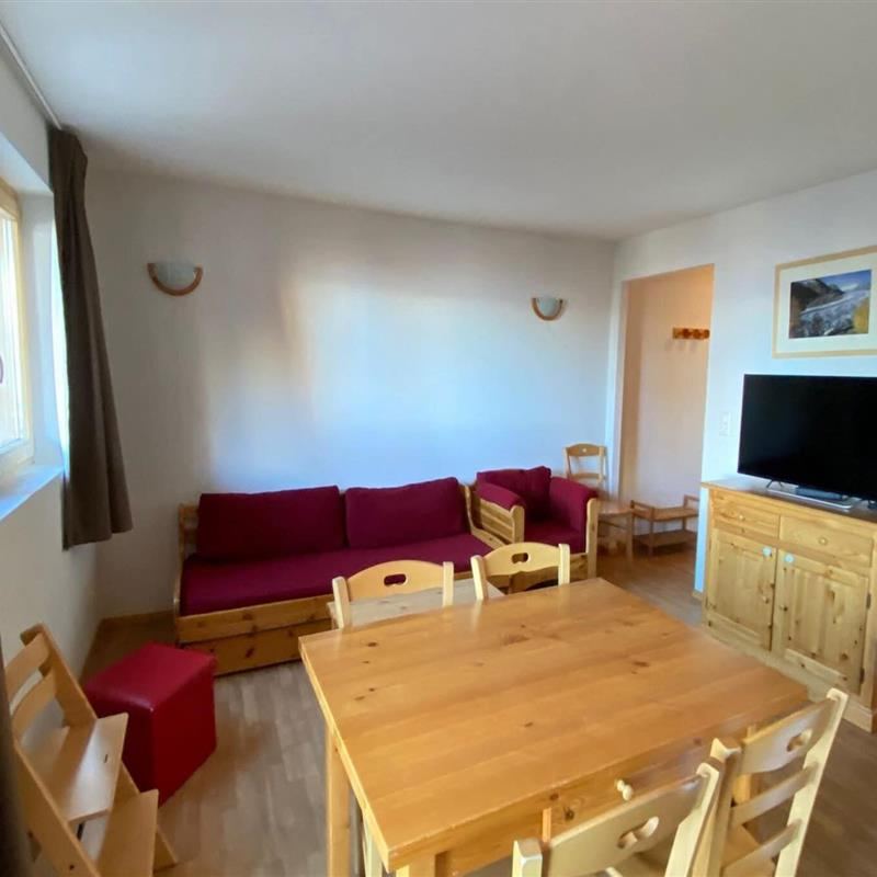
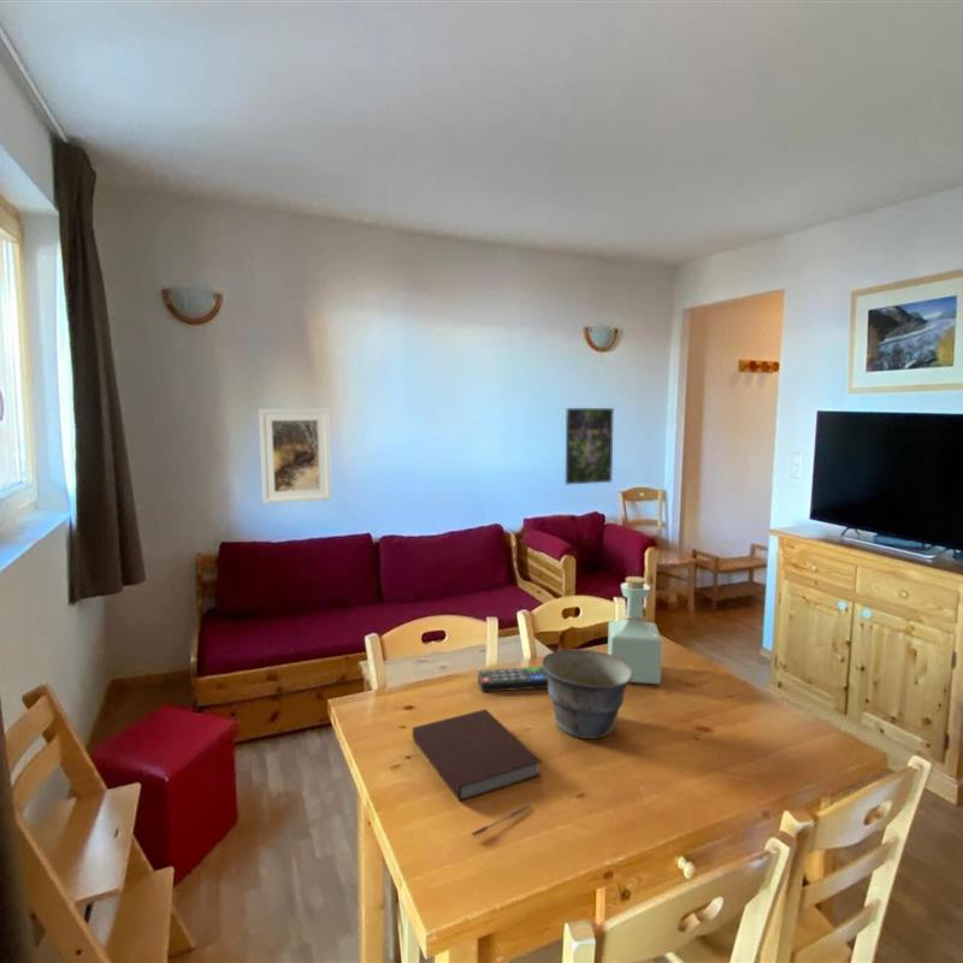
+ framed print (589, 445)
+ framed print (296, 455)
+ notebook (473, 750)
+ bowl (585, 695)
+ bottle (633, 625)
+ remote control (518, 678)
+ pen (502, 819)
